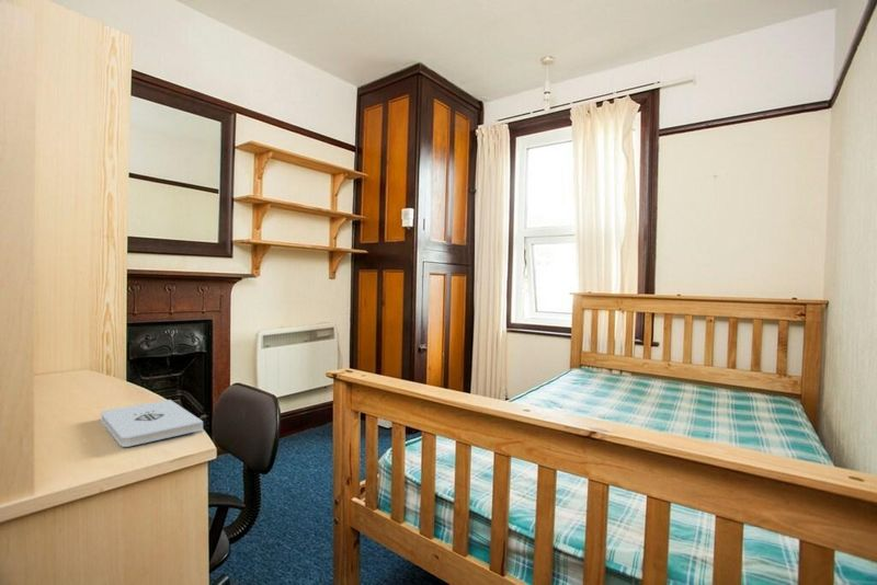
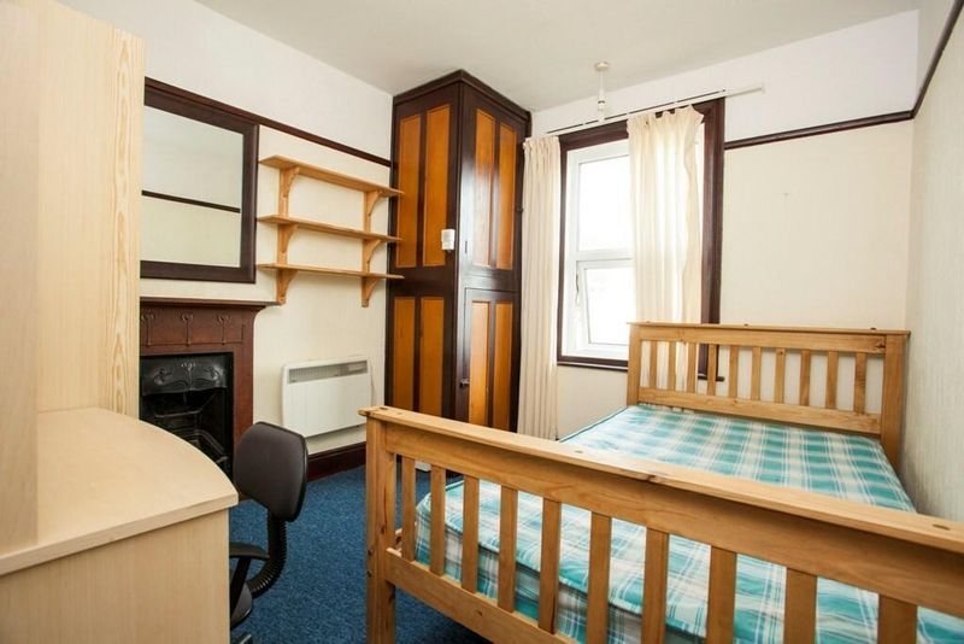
- notepad (149, 420)
